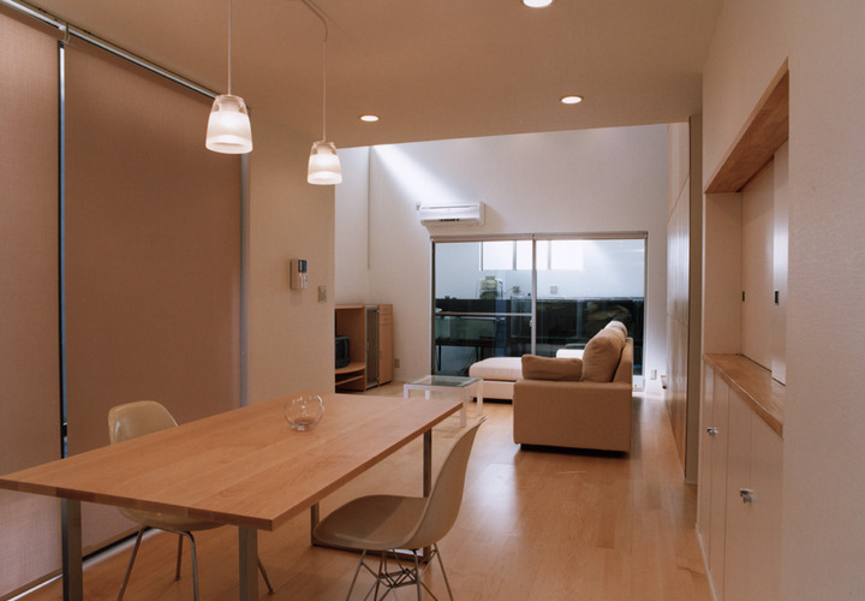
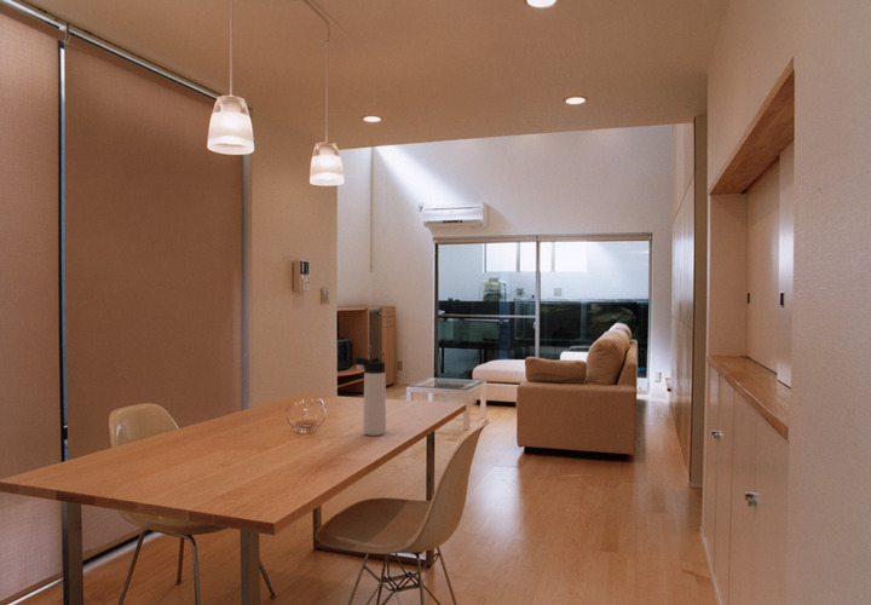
+ thermos bottle (369, 394)
